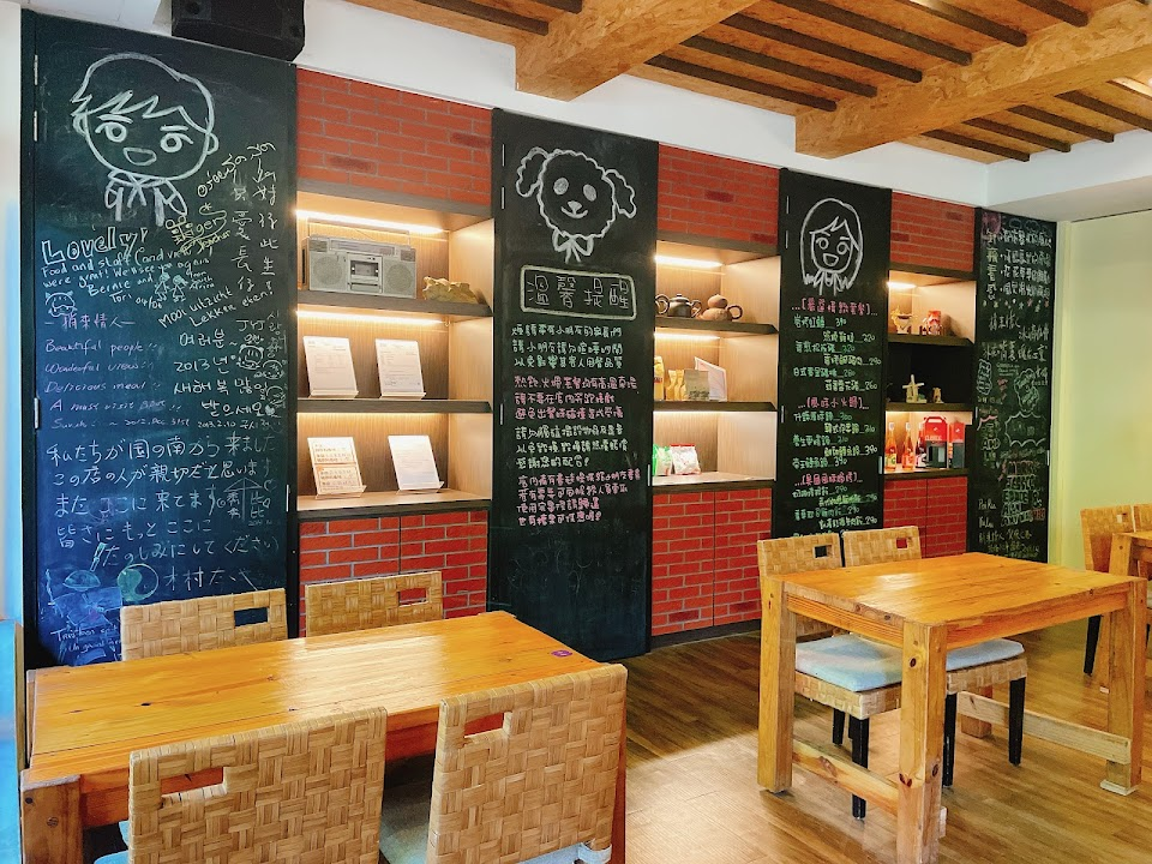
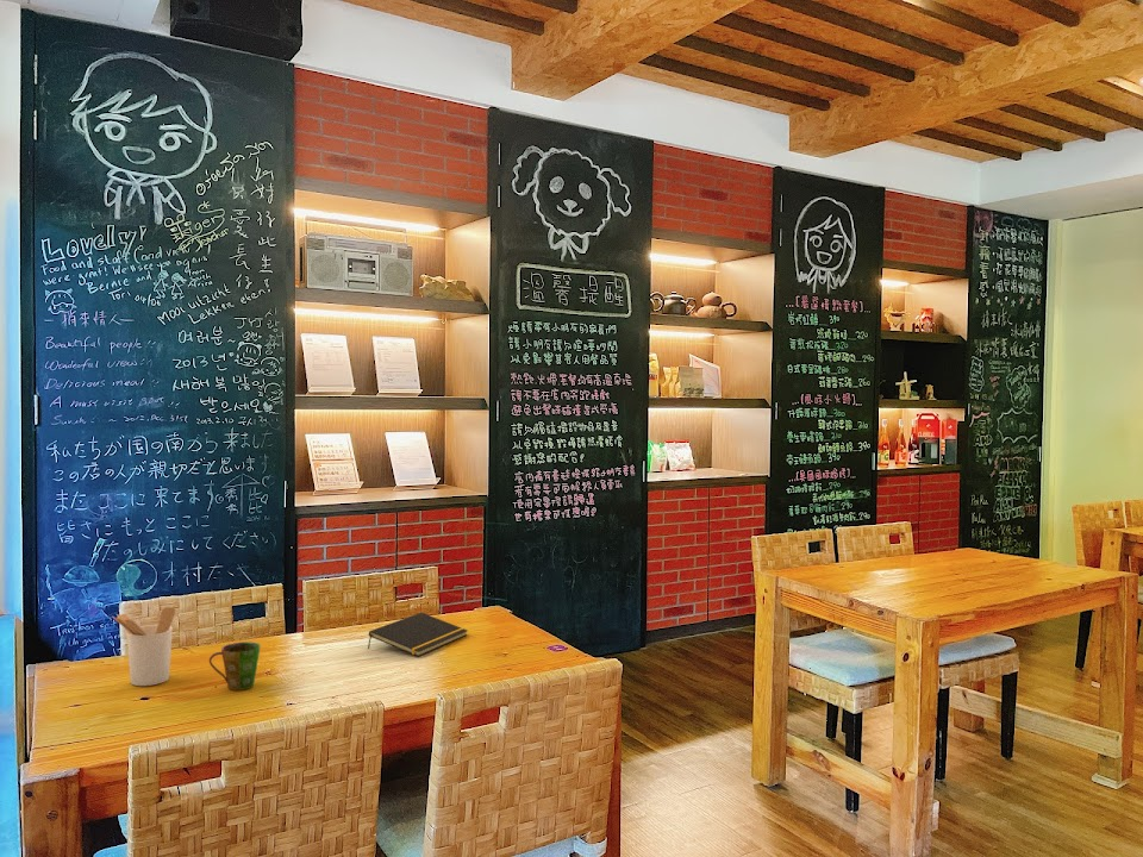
+ utensil holder (142, 645)
+ notepad (419, 632)
+ cup (235, 667)
